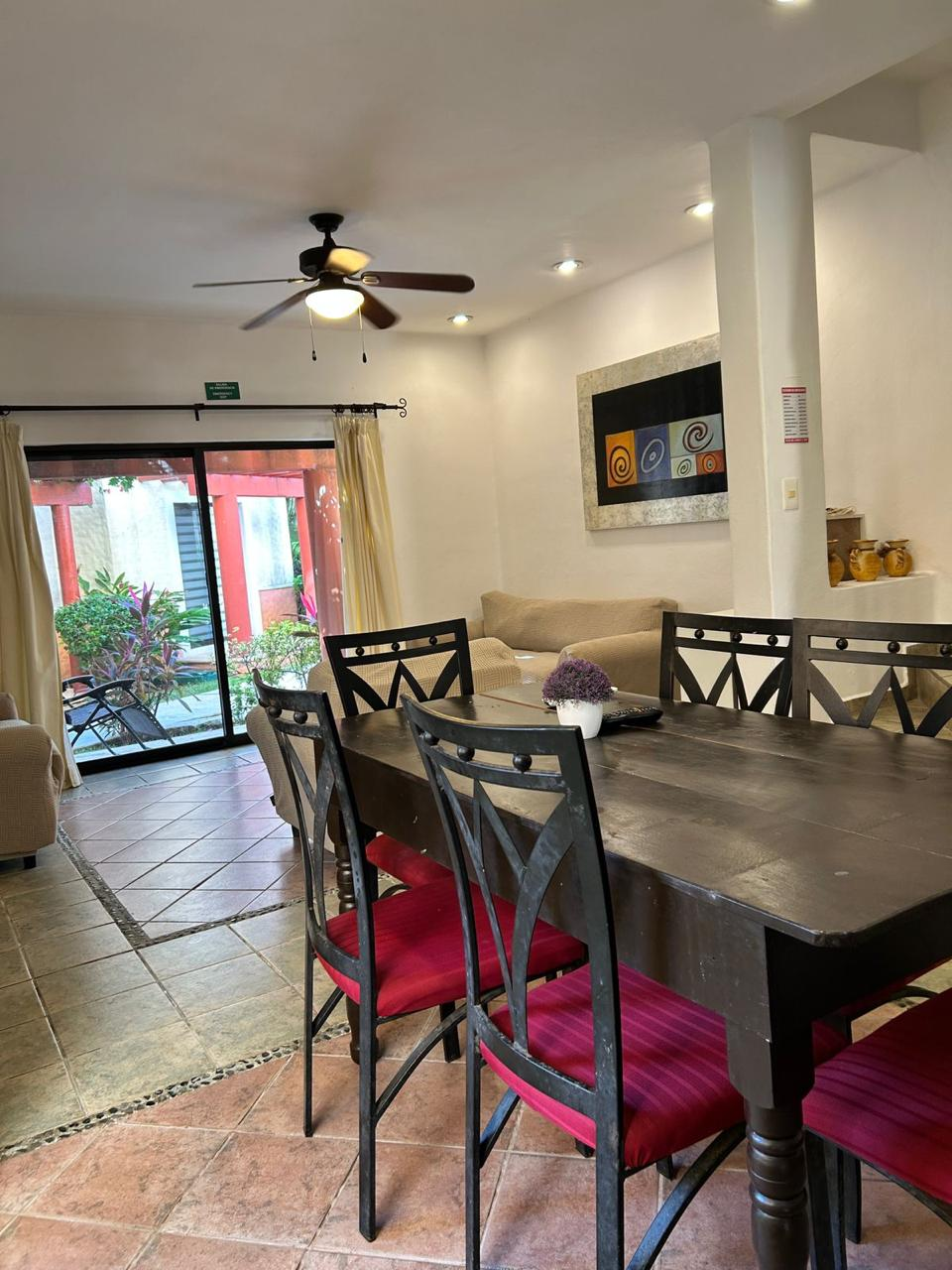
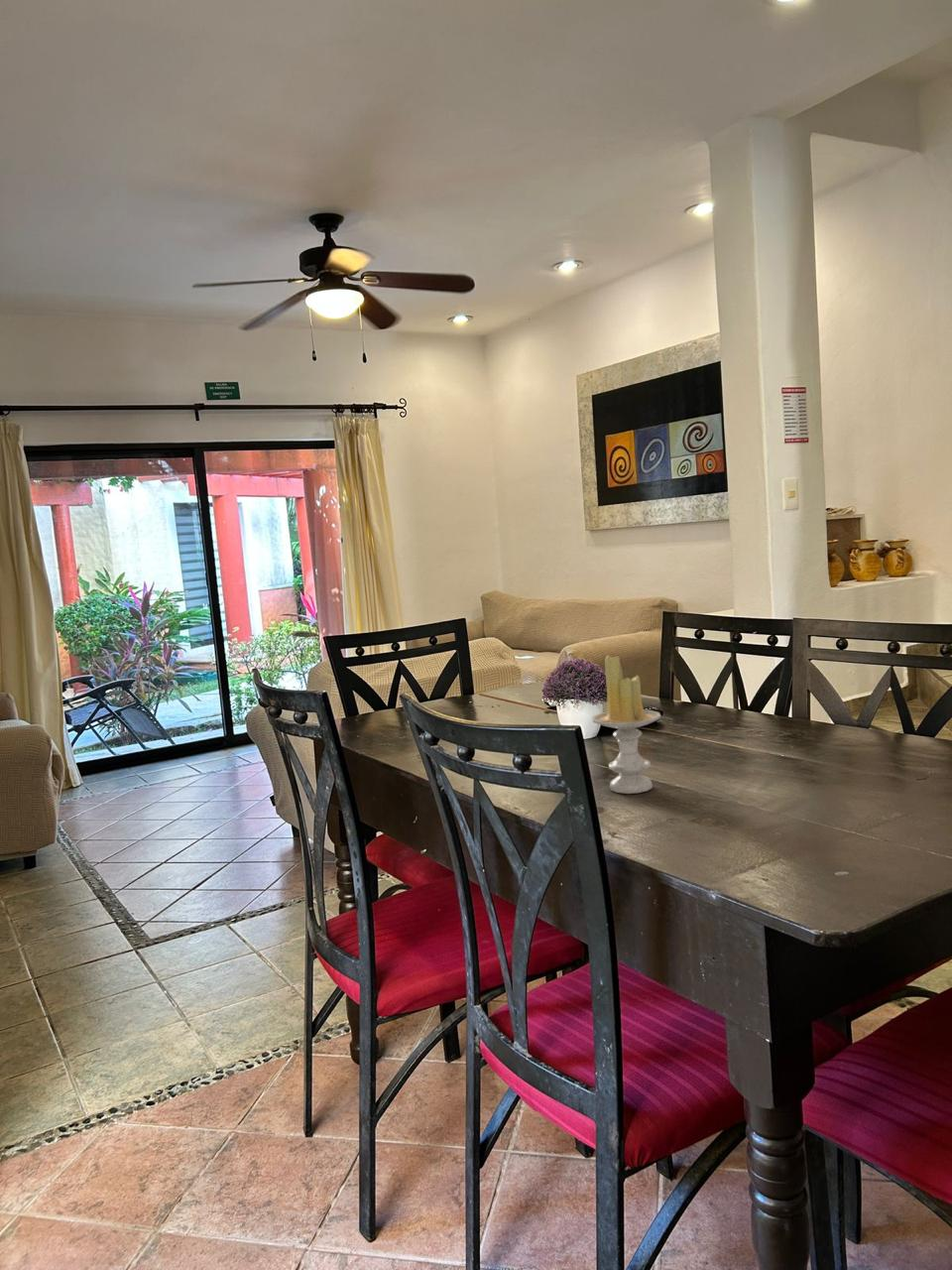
+ candle (626, 721)
